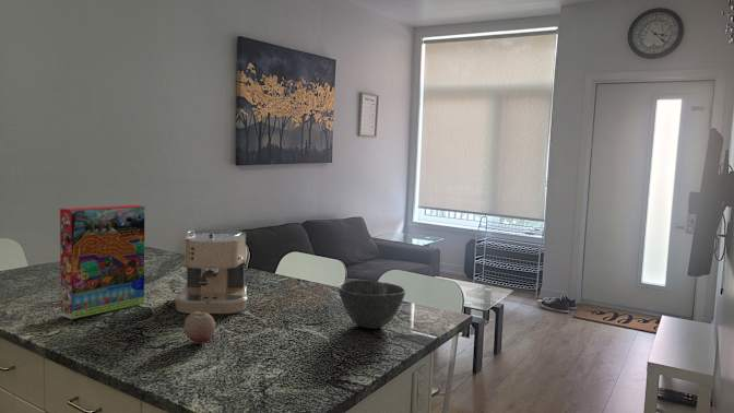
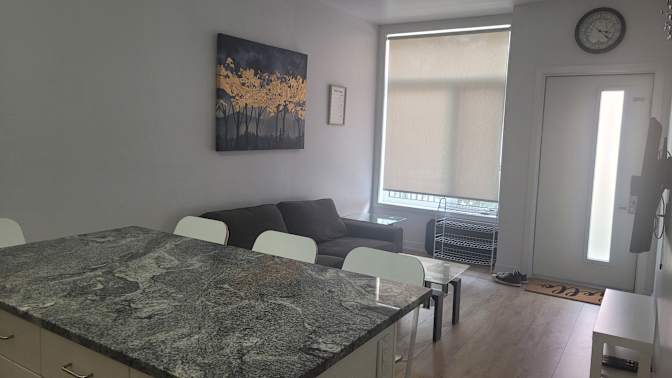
- cereal box (104, 258)
- bowl (370, 306)
- coffee maker (213, 269)
- fruit (199, 327)
